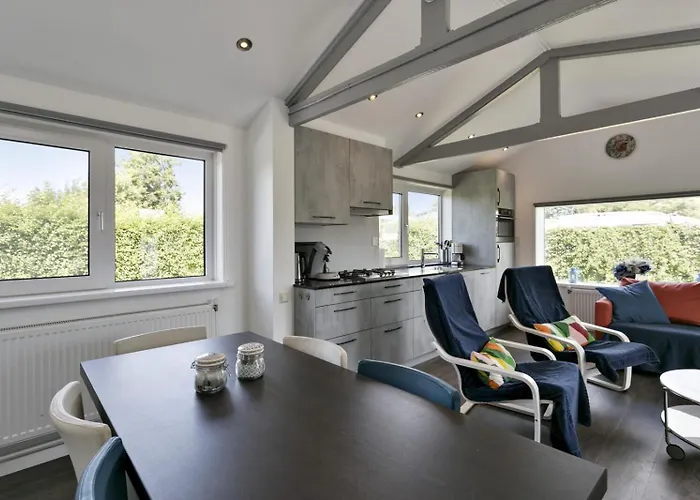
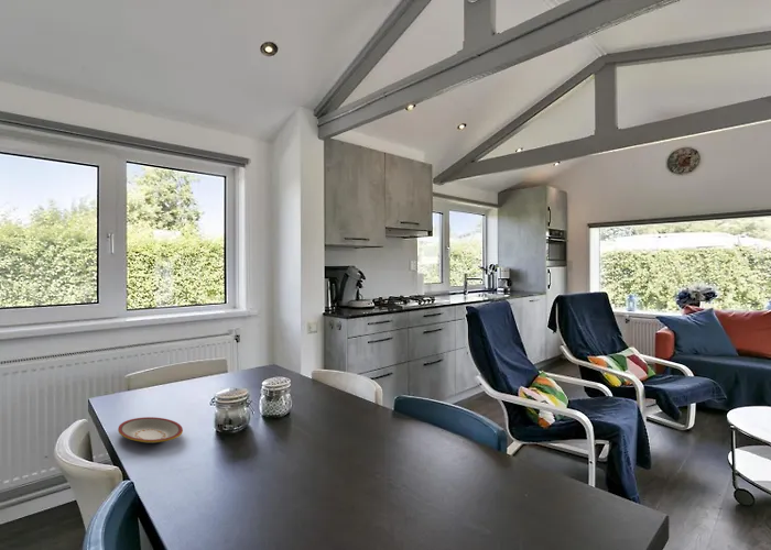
+ plate (150, 431)
